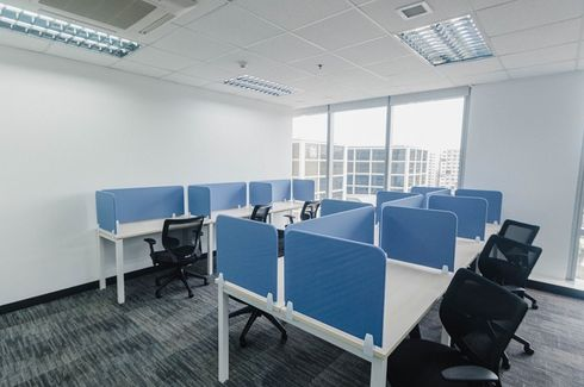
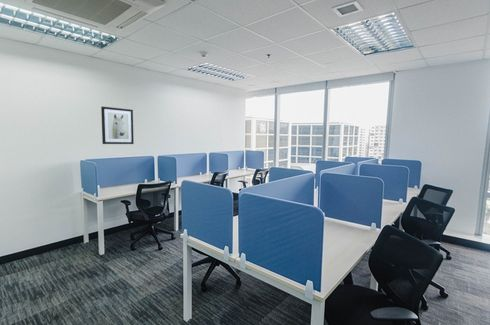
+ wall art (118, 126)
